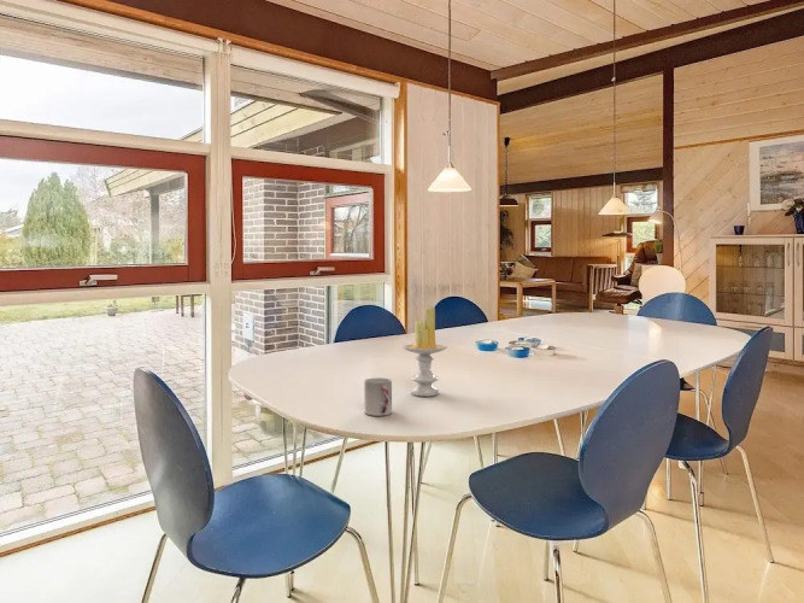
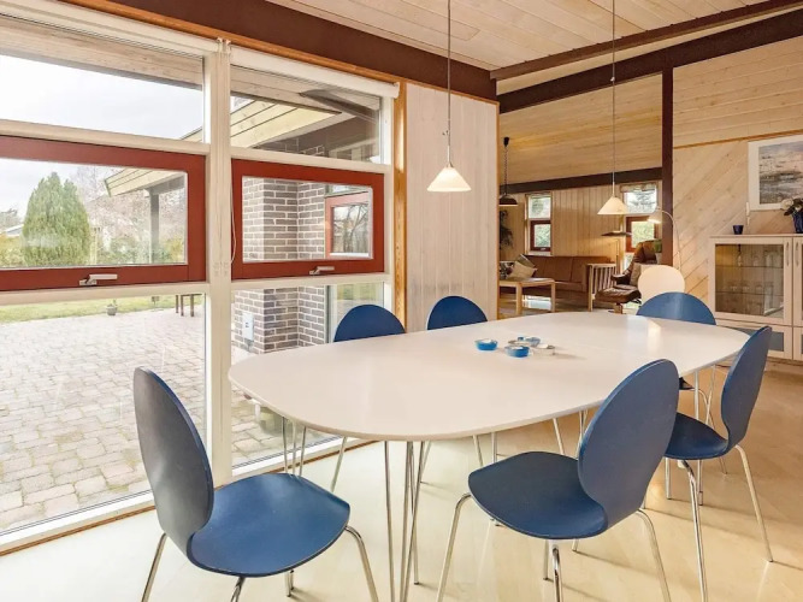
- cup (380, 397)
- candle (424, 350)
